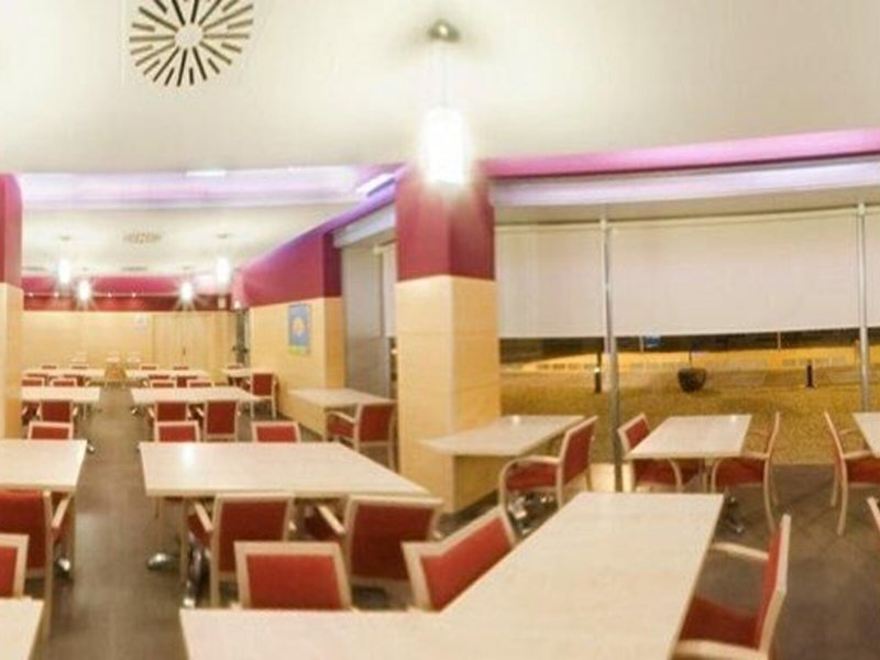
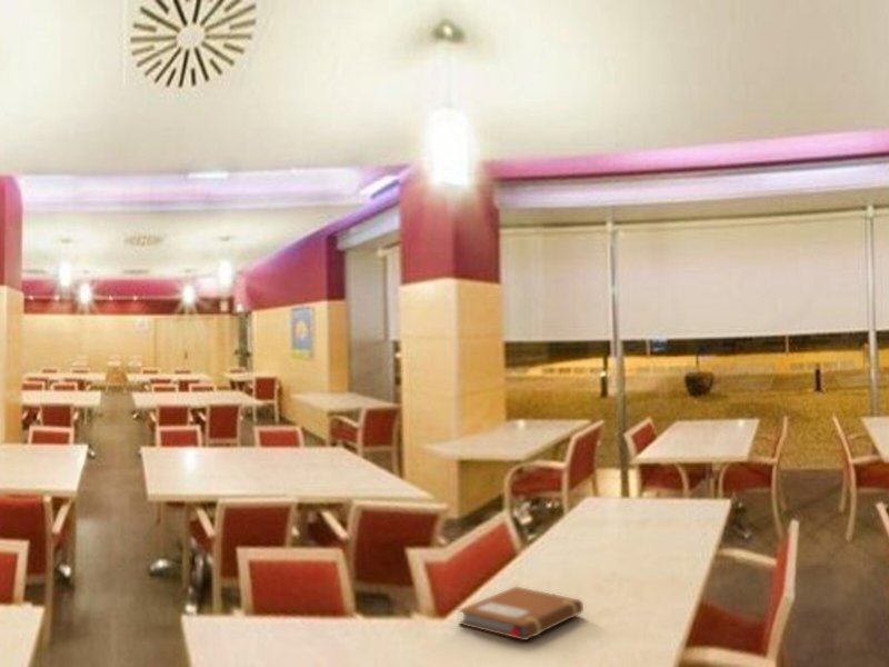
+ notebook (520, 613)
